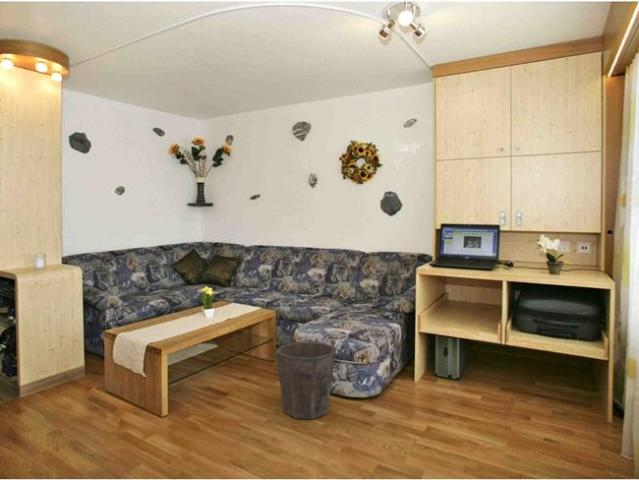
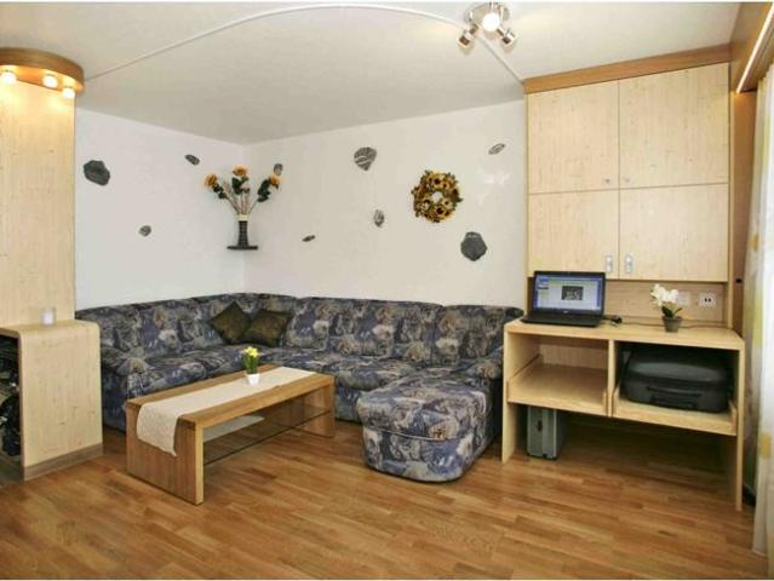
- waste bin (306, 379)
